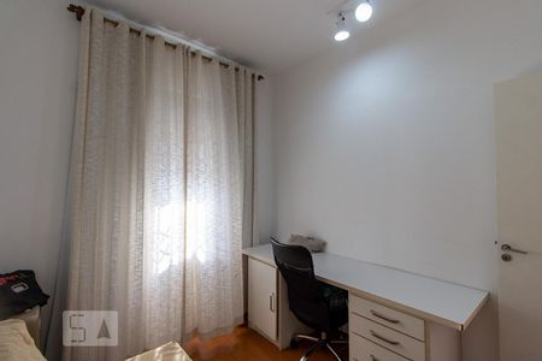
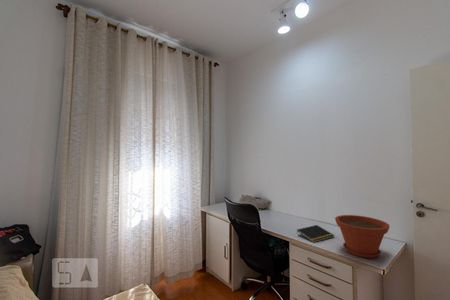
+ plant pot (361, 236)
+ notepad (315, 233)
